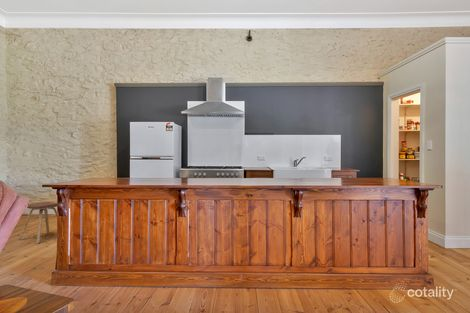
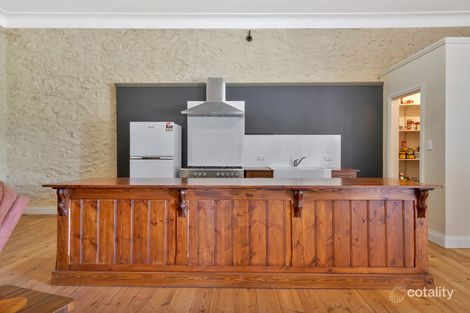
- music stool (41, 220)
